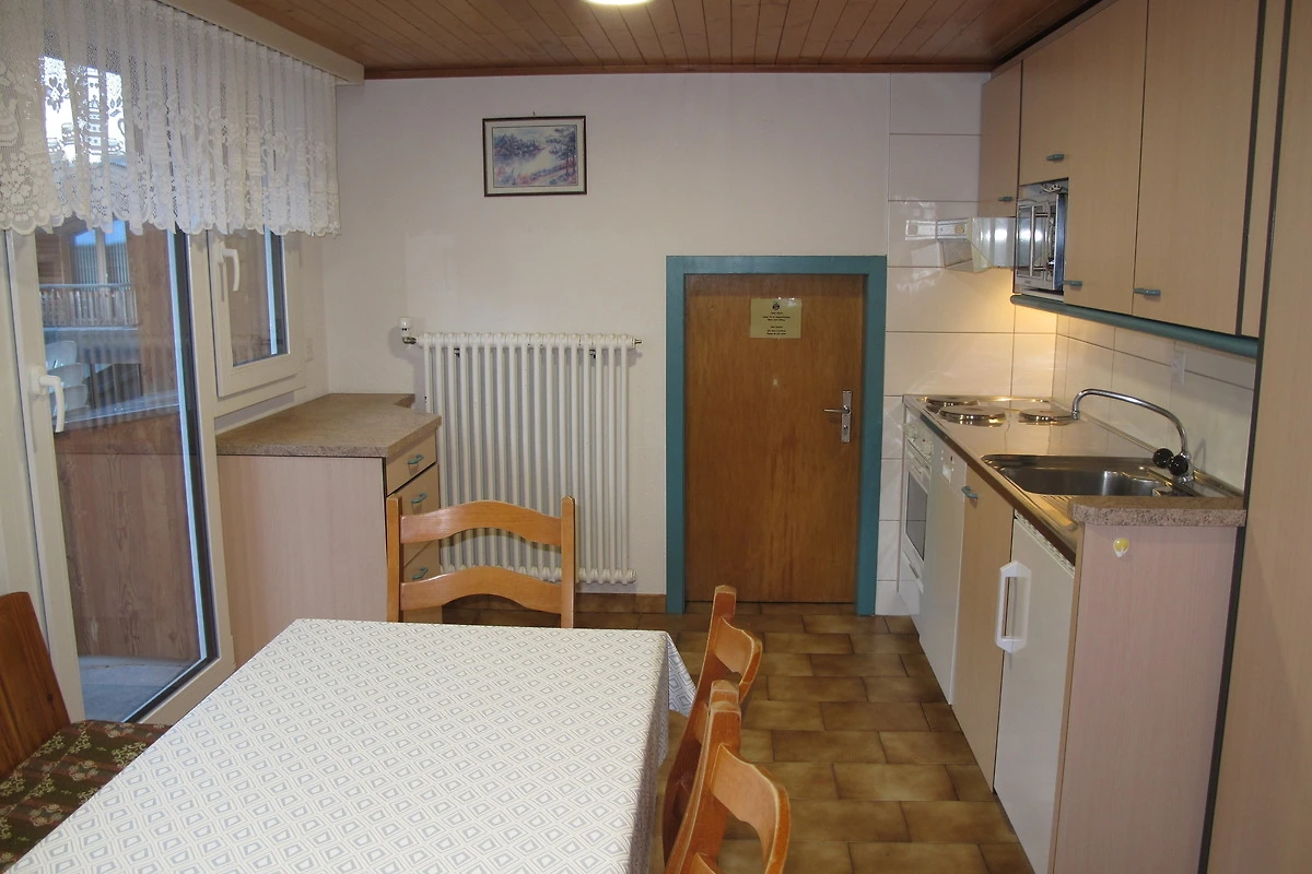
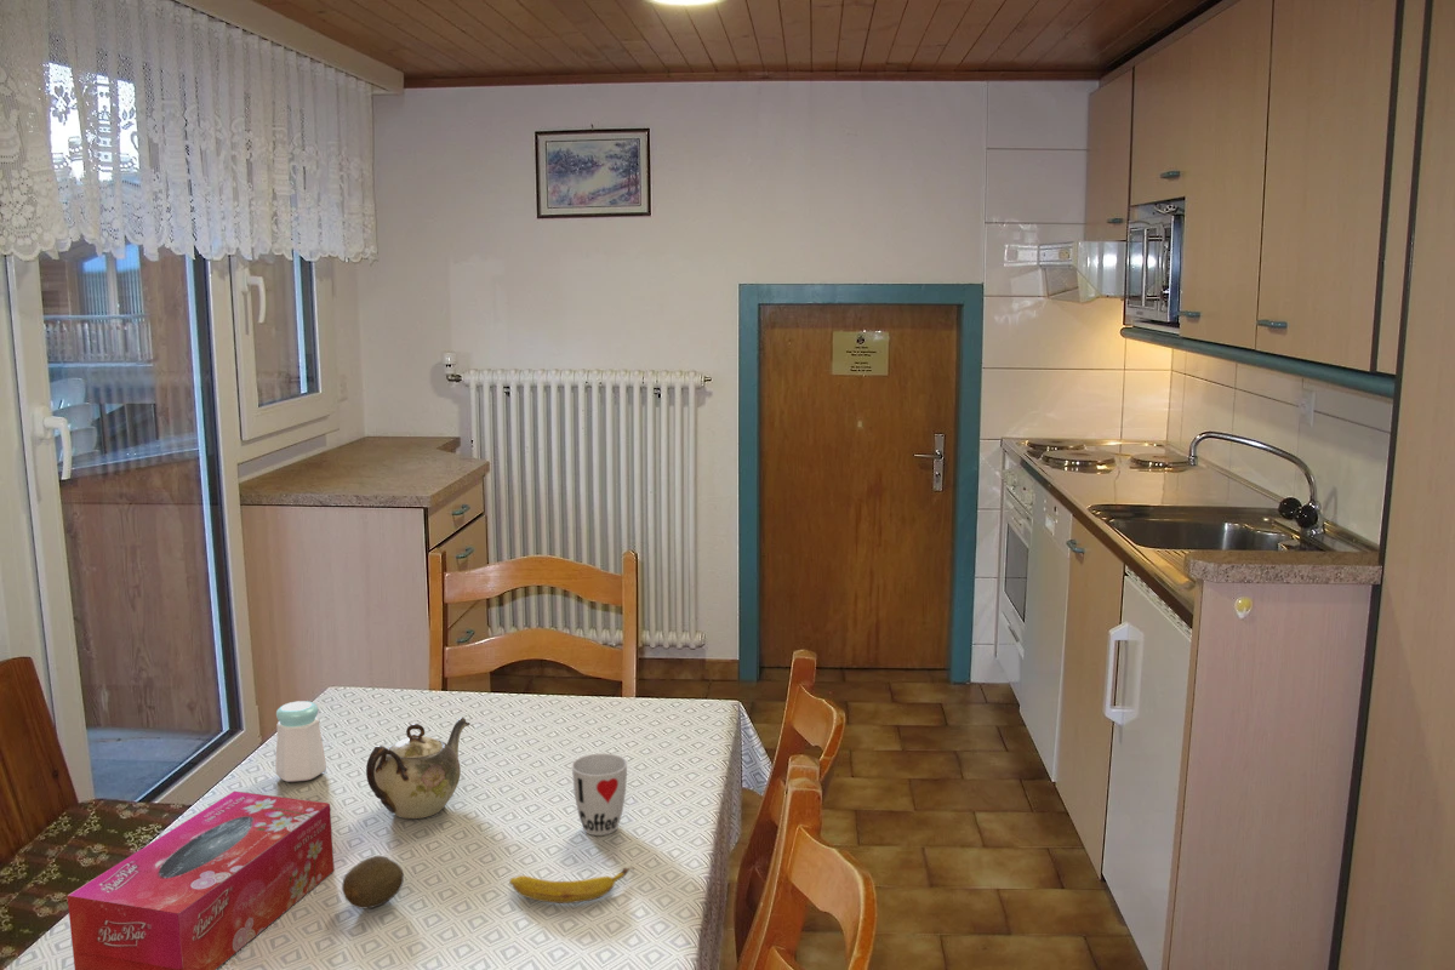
+ tissue box (212, 881)
+ banana (569, 881)
+ salt shaker (298, 740)
+ fruit (372, 881)
+ cup (599, 795)
+ teapot (421, 764)
